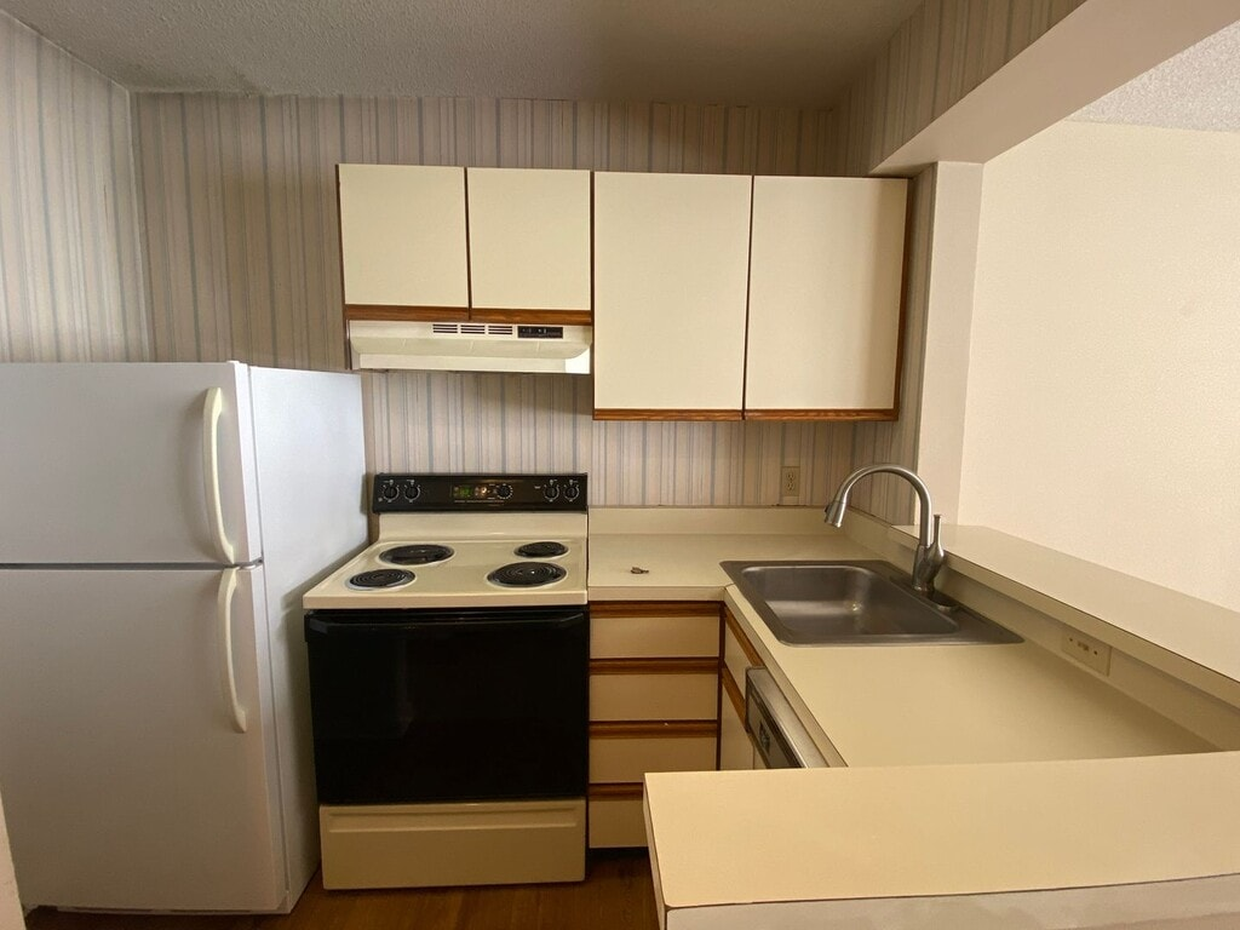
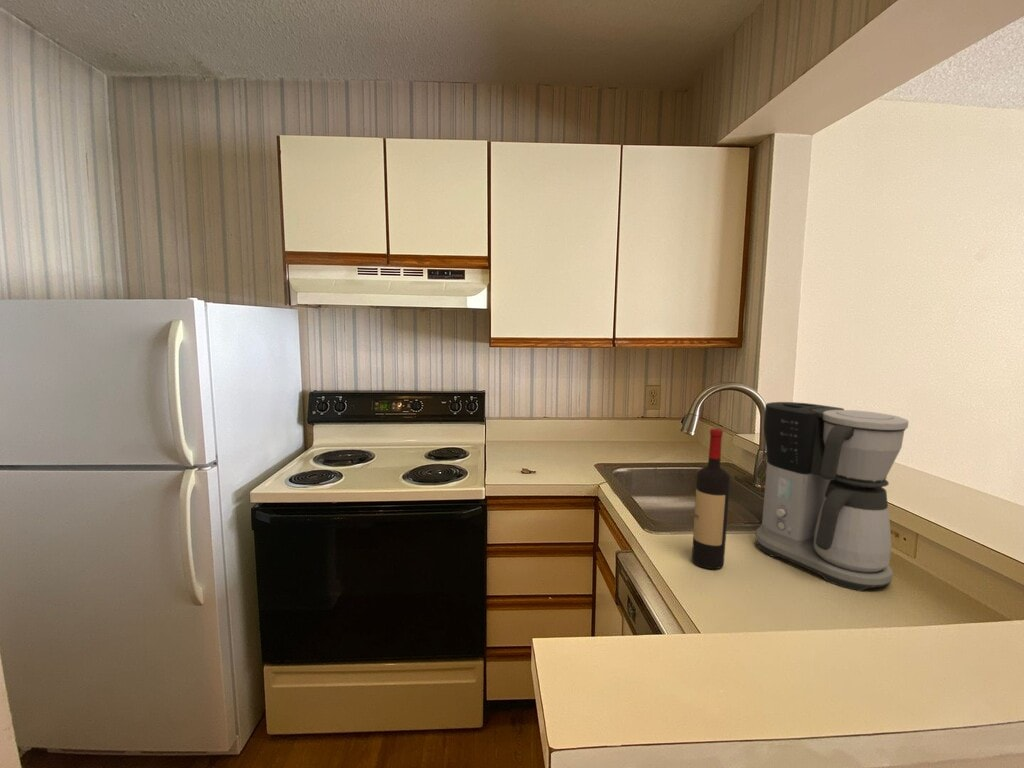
+ wine bottle (711, 497)
+ coffee maker (818, 487)
